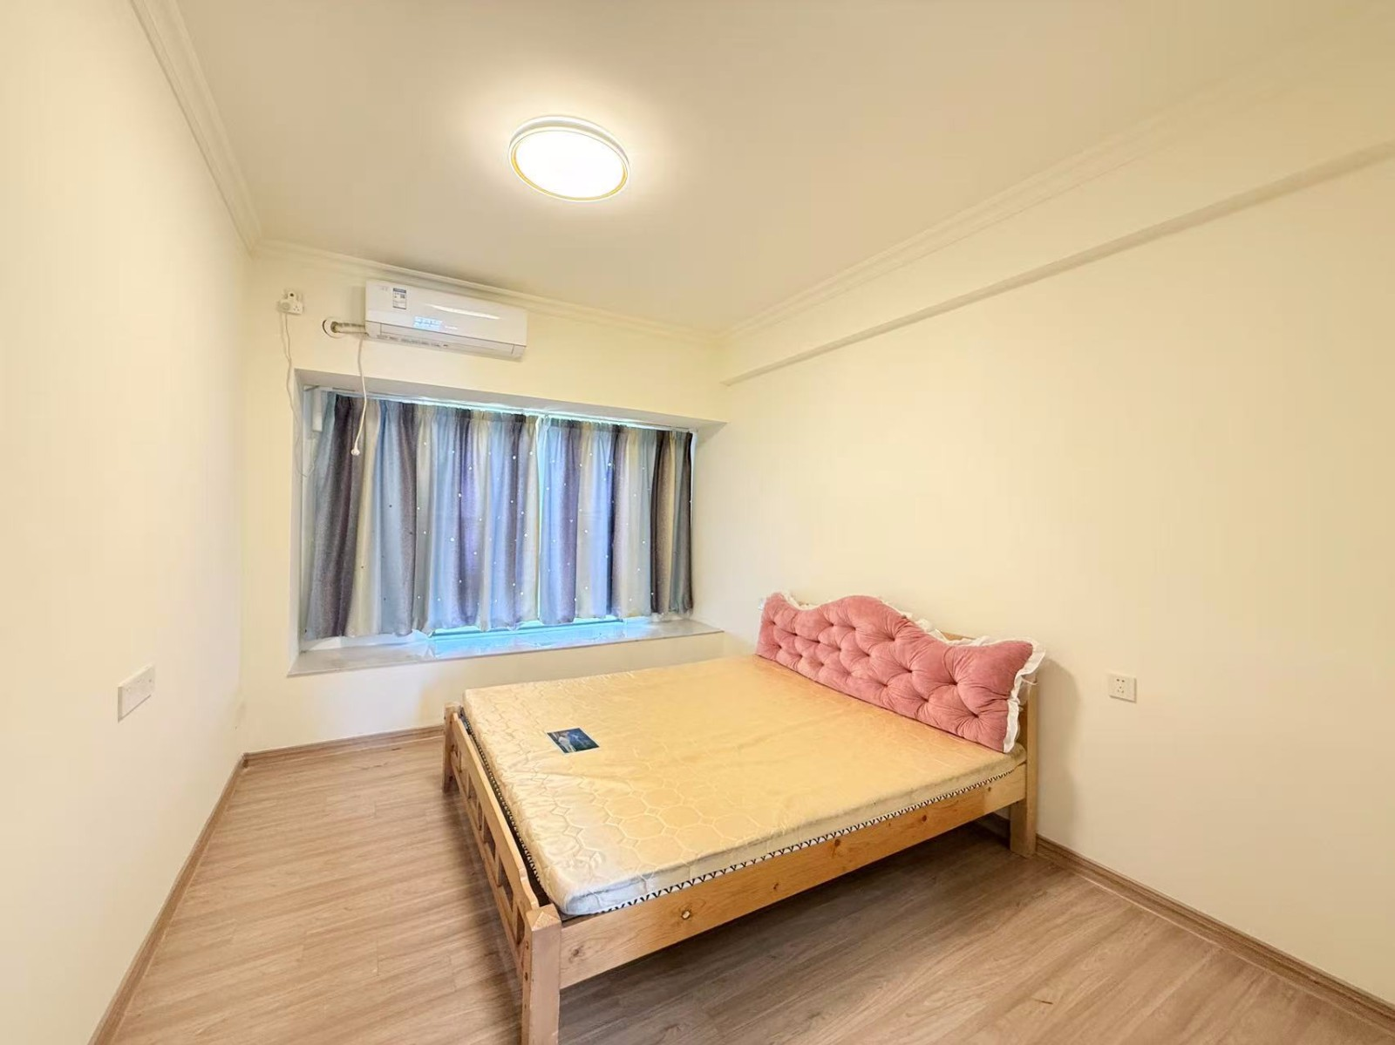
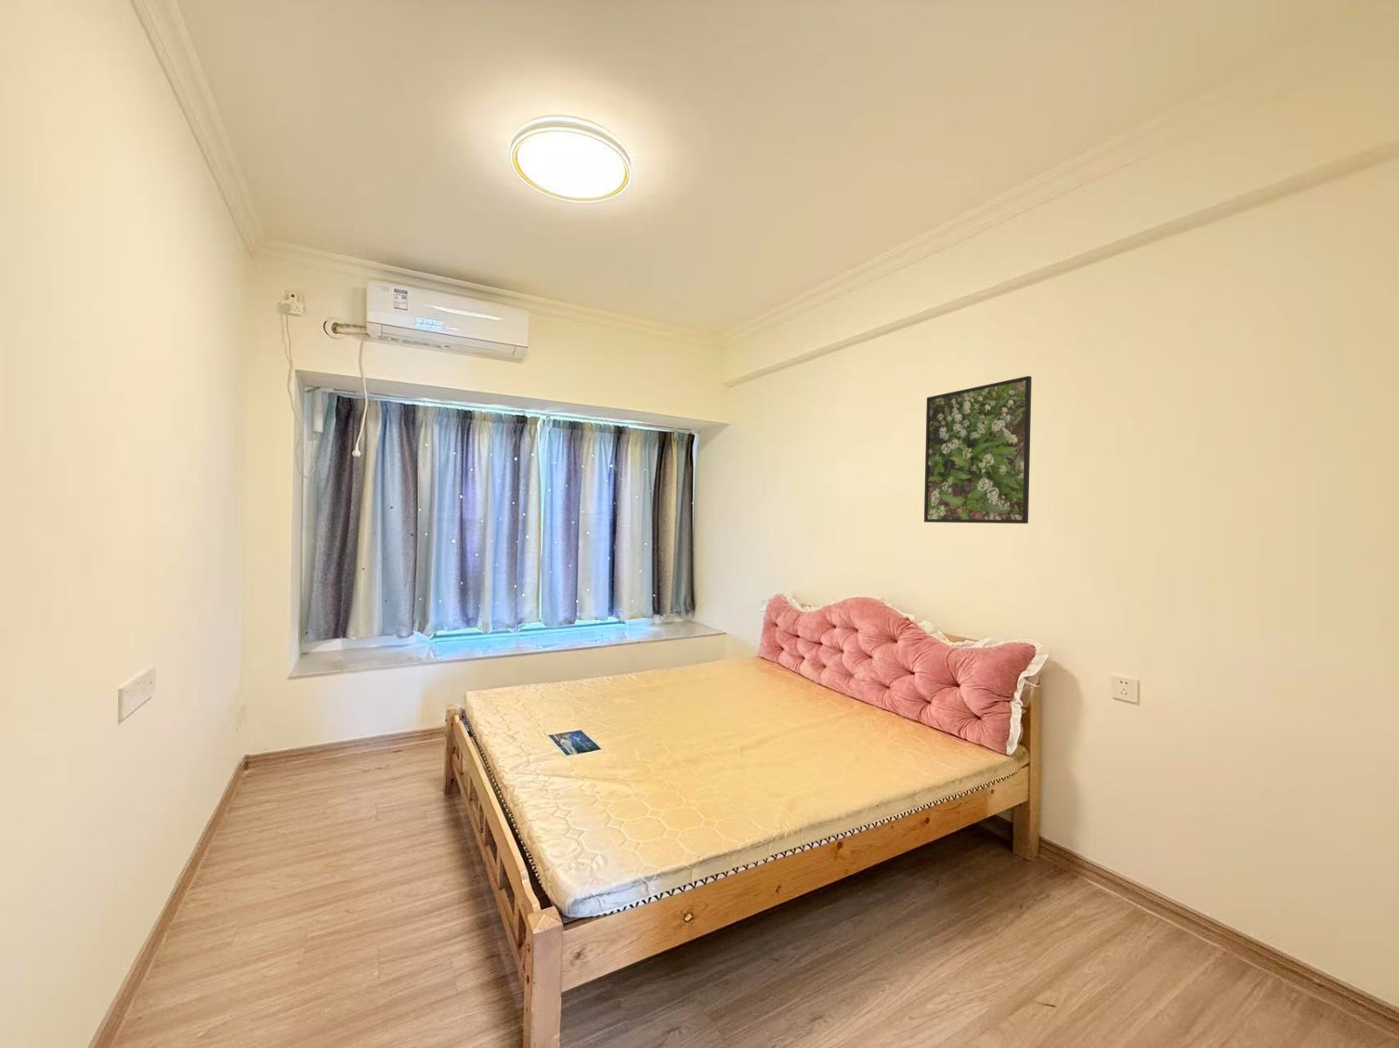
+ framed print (973, 455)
